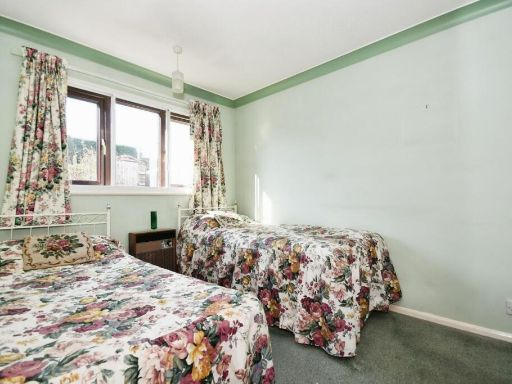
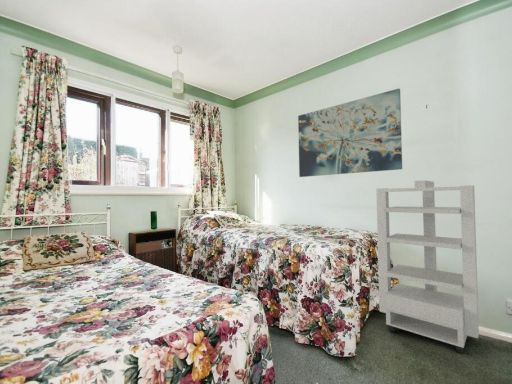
+ storage cabinet (425, 256)
+ wall art (343, 138)
